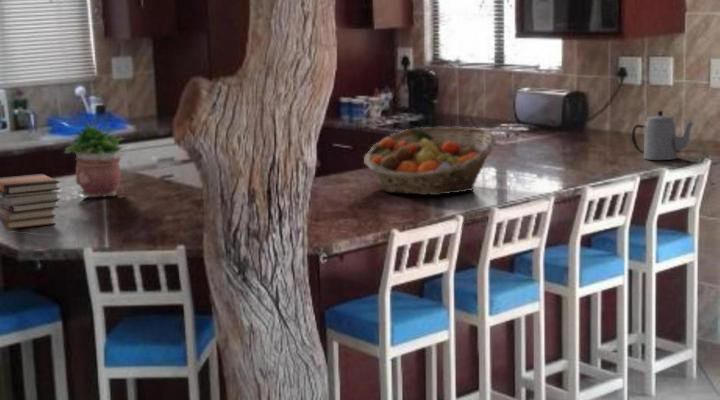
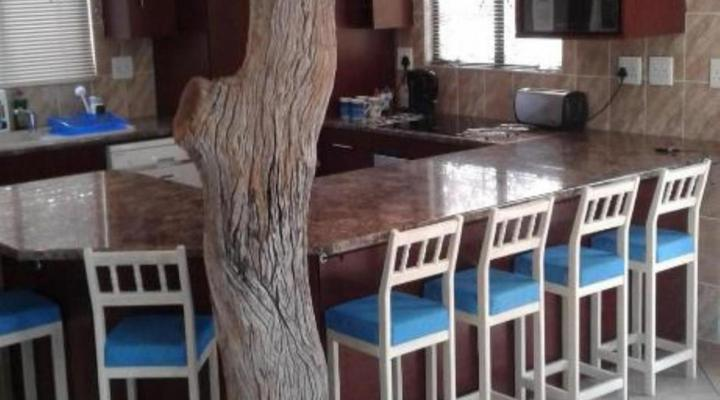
- teapot (662, 134)
- book stack (25, 200)
- fruit basket (429, 159)
- potted plant (99, 157)
